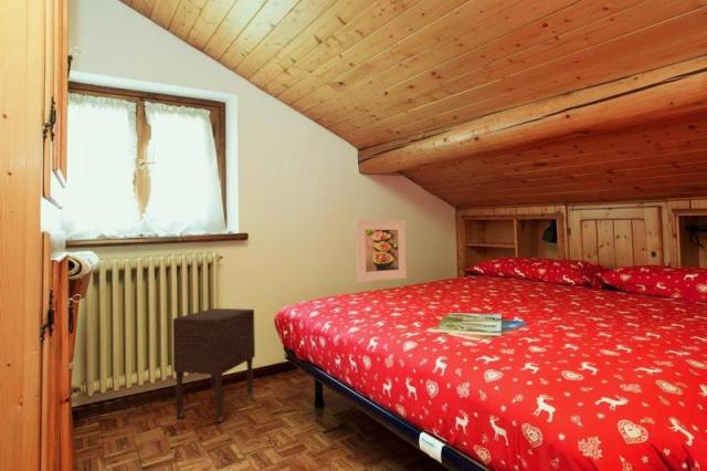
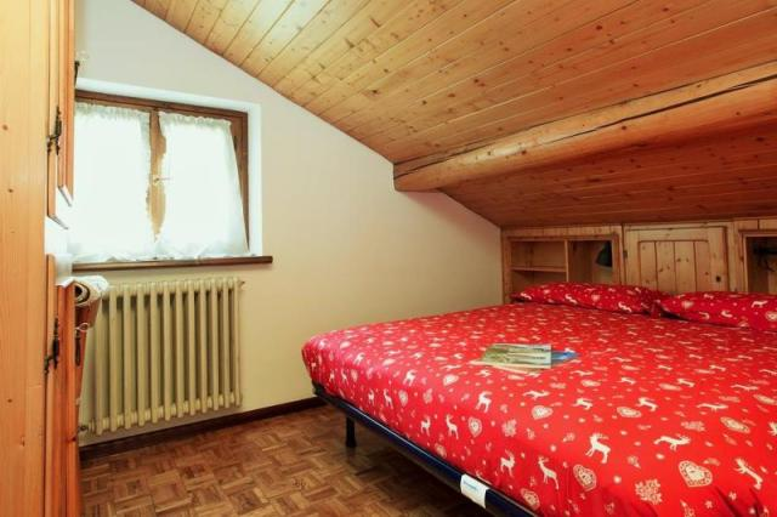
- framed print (381, 250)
- nightstand (214, 359)
